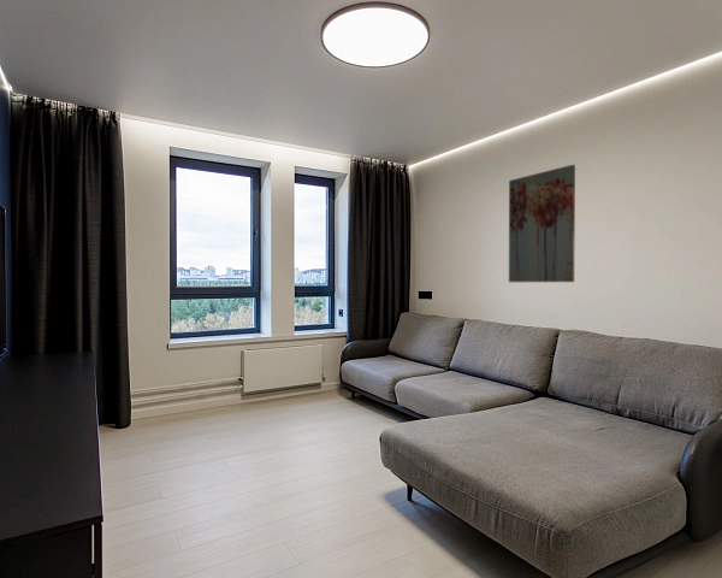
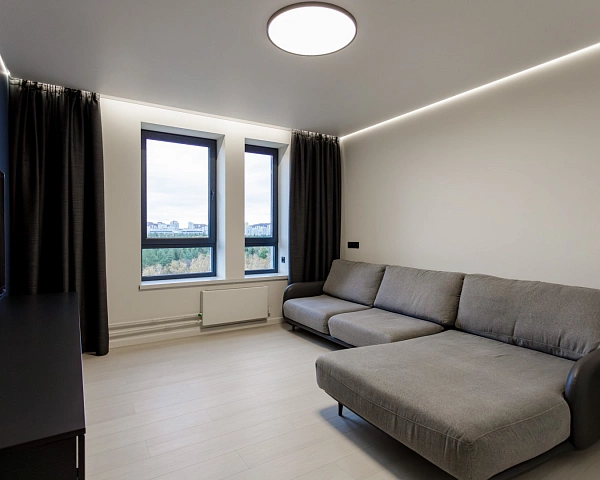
- wall art (539, 228)
